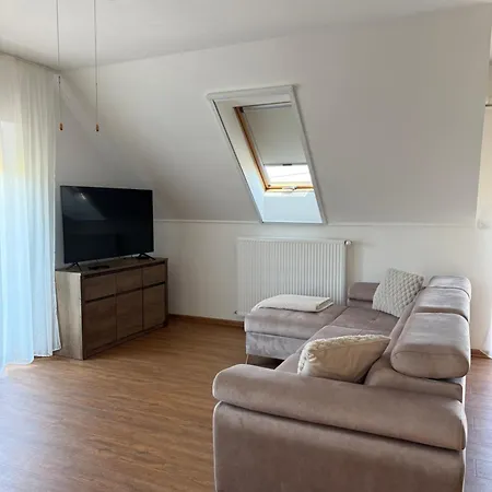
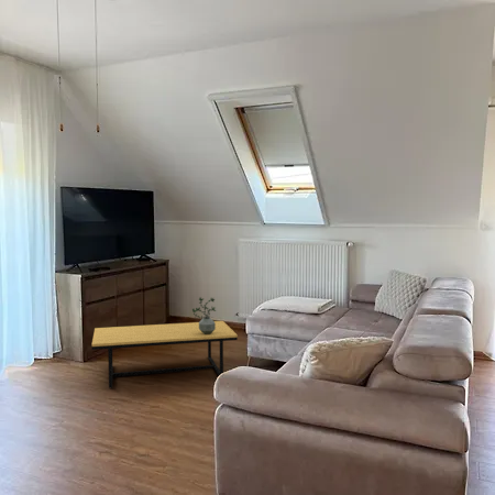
+ coffee table (164, 344)
+ potted plant (205, 315)
